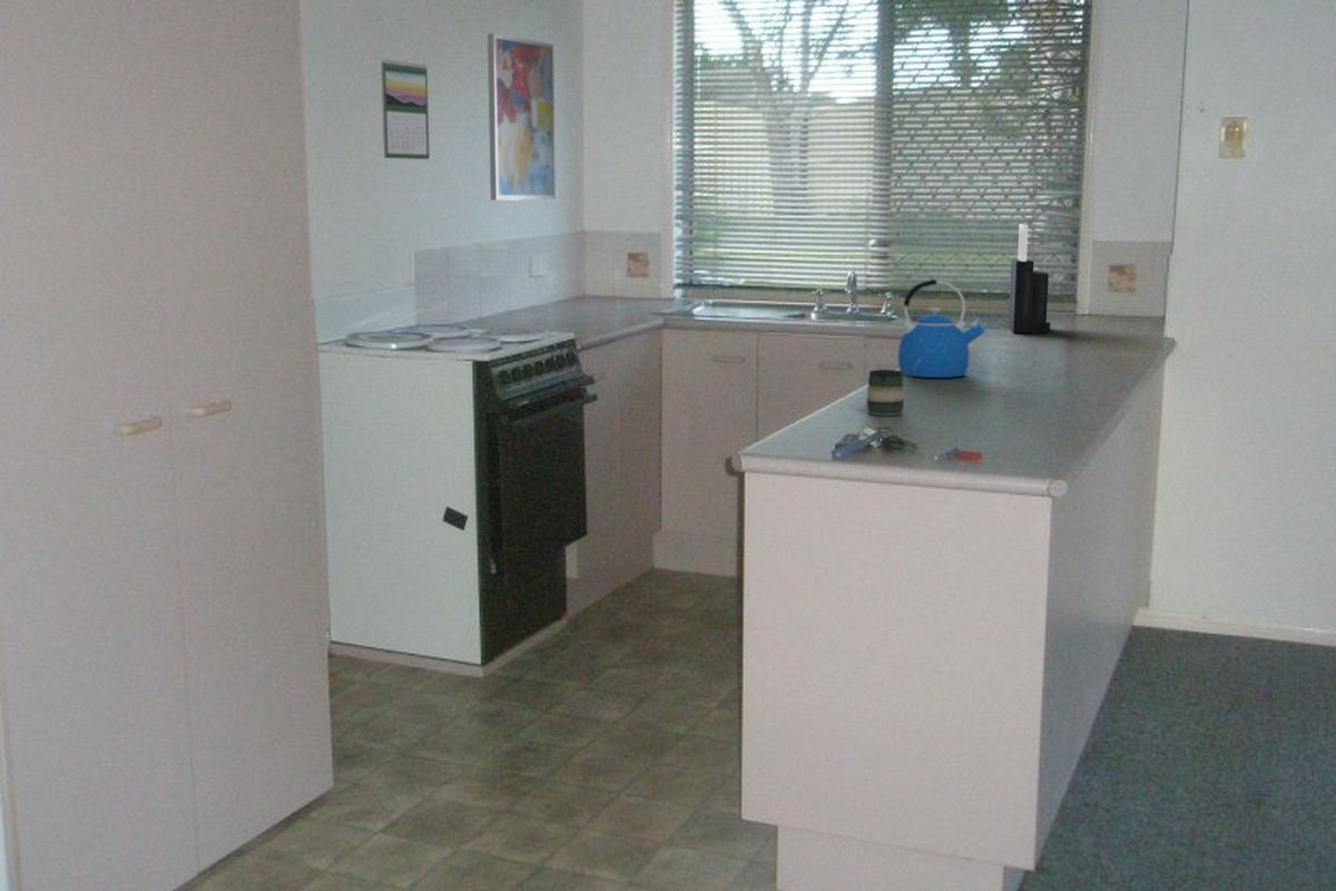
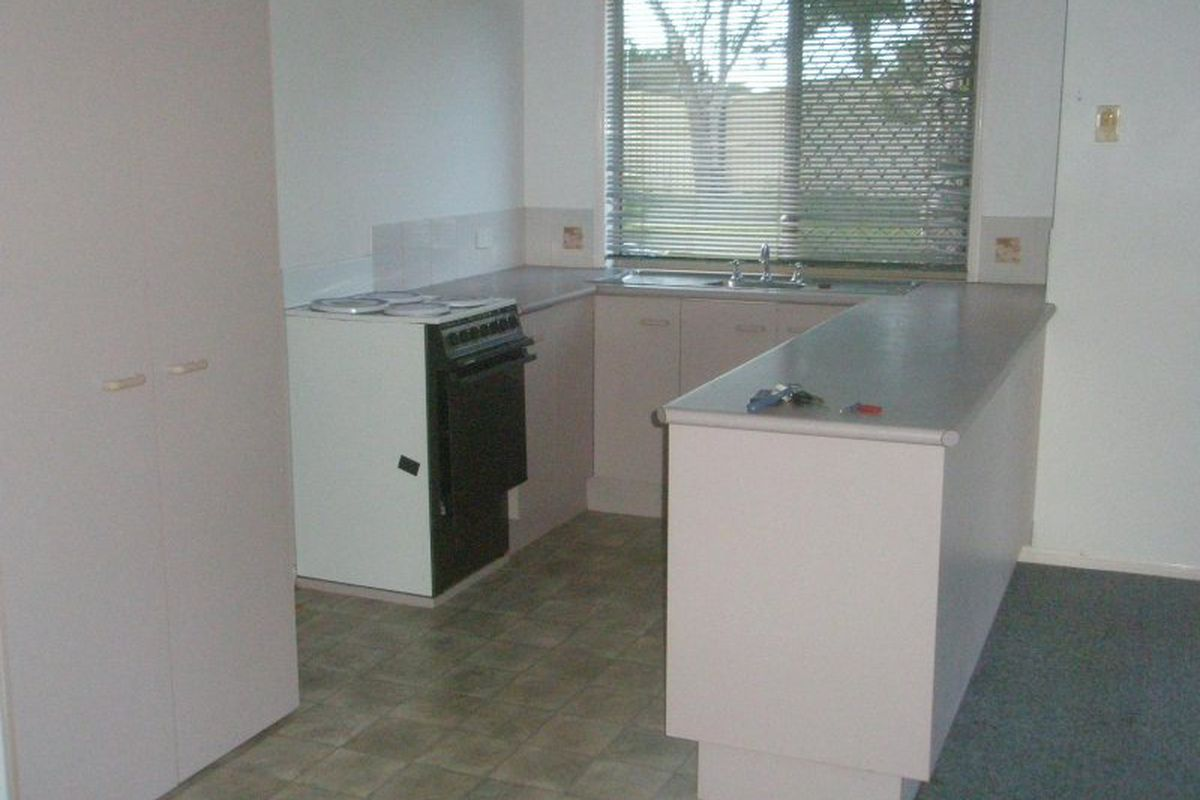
- mug (886, 391)
- knife block (1032, 277)
- kettle (942, 326)
- calendar (405, 109)
- wall art (522, 119)
